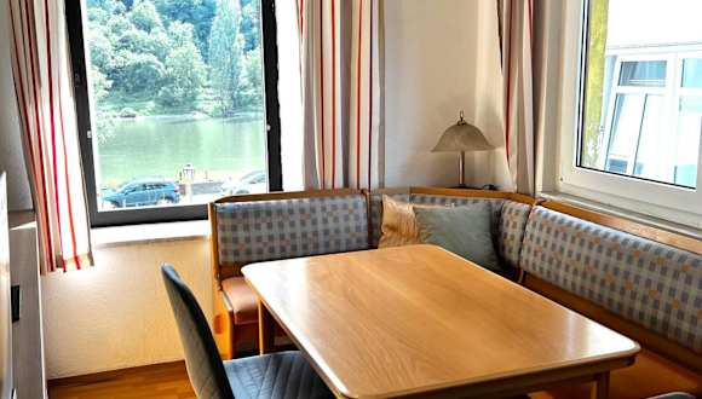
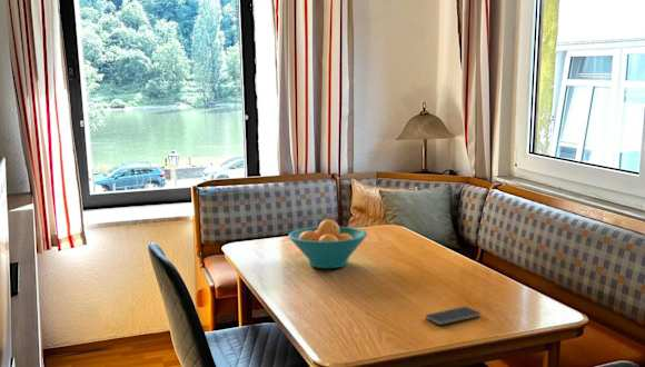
+ smartphone (453, 315)
+ fruit bowl (328, 241)
